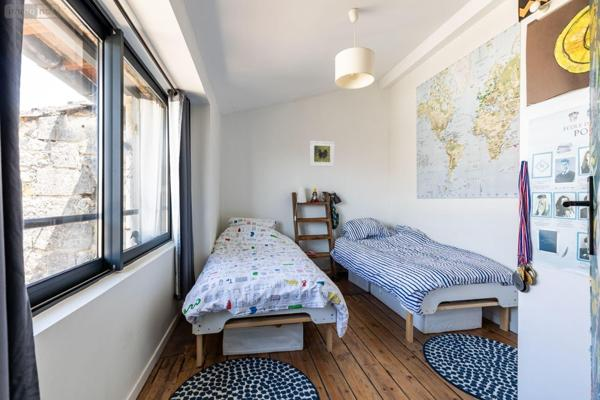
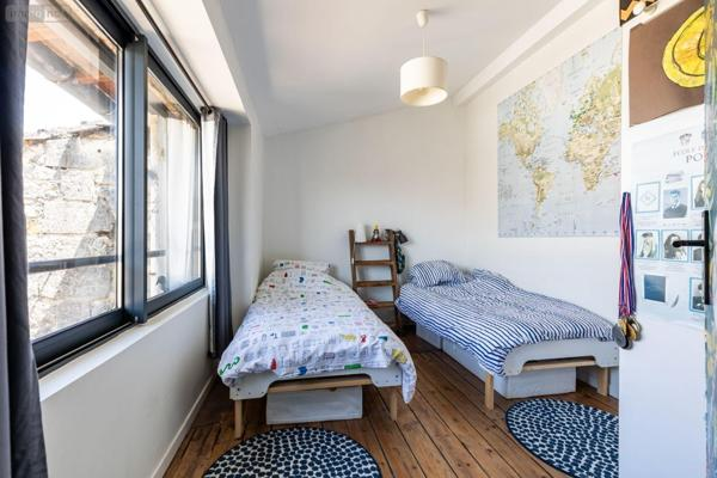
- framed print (322, 153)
